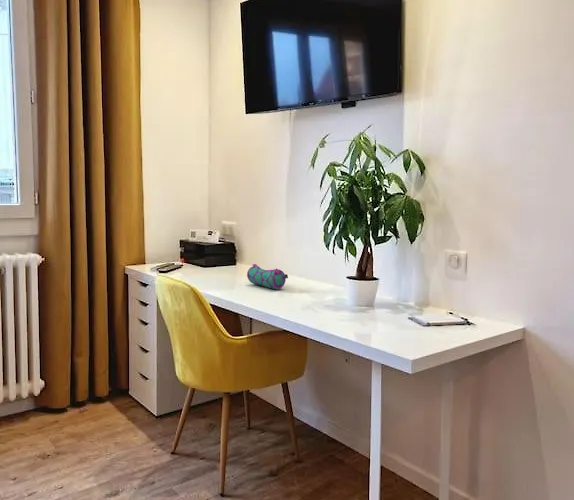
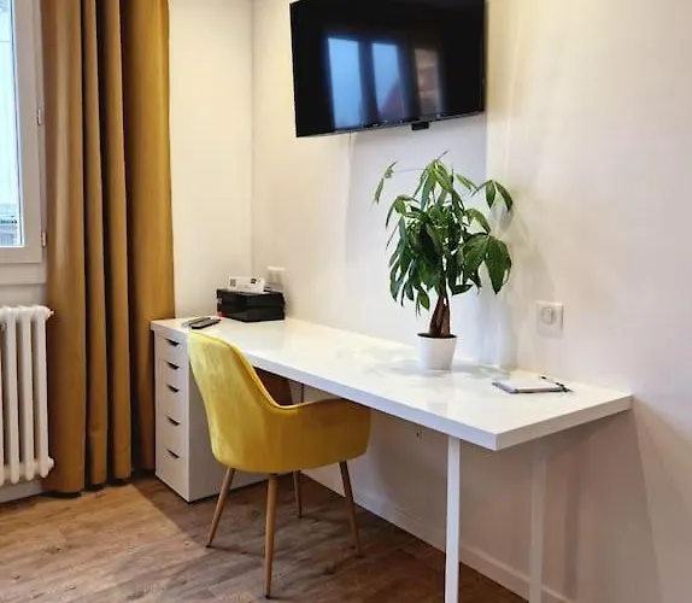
- pencil case (266, 276)
